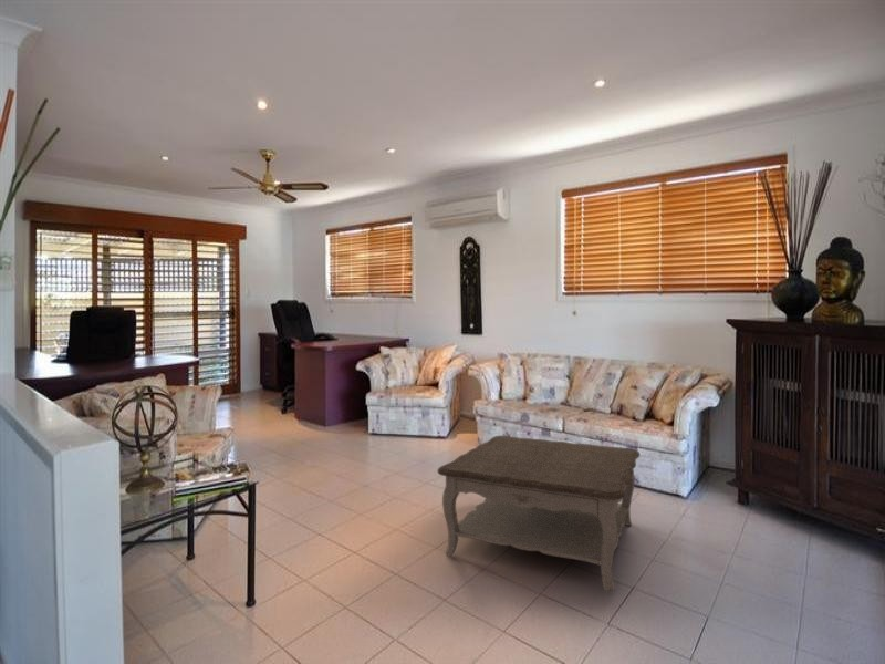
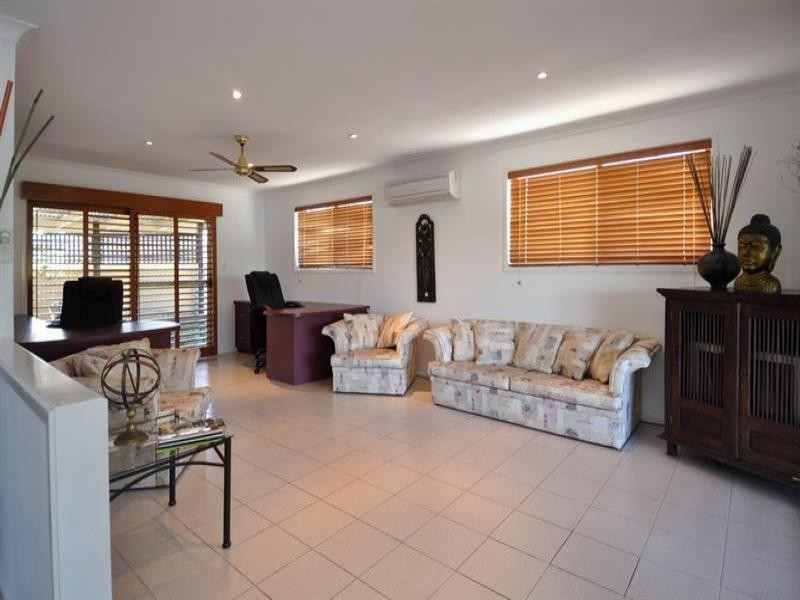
- coffee table (544, 498)
